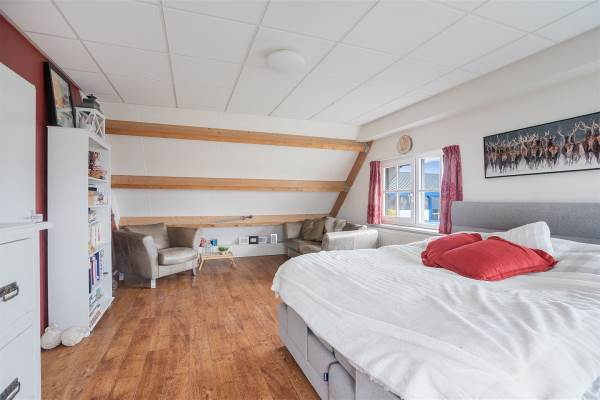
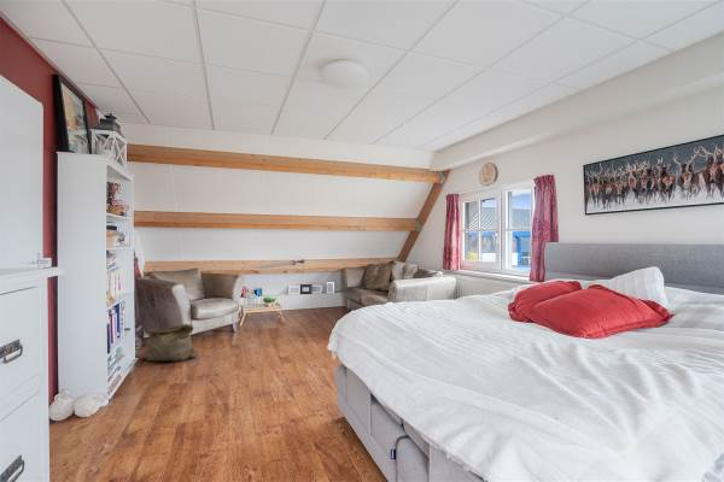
+ bag (169, 341)
